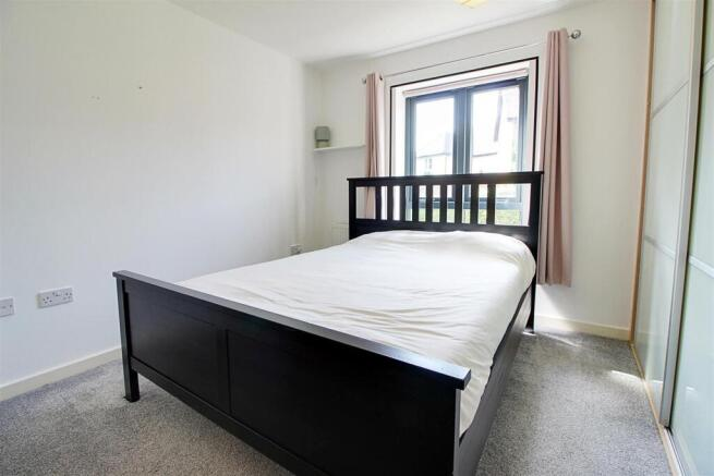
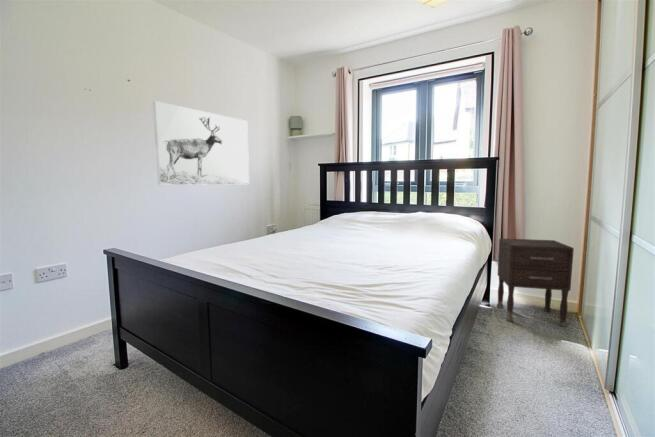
+ nightstand (531, 279)
+ wall art (208, 148)
